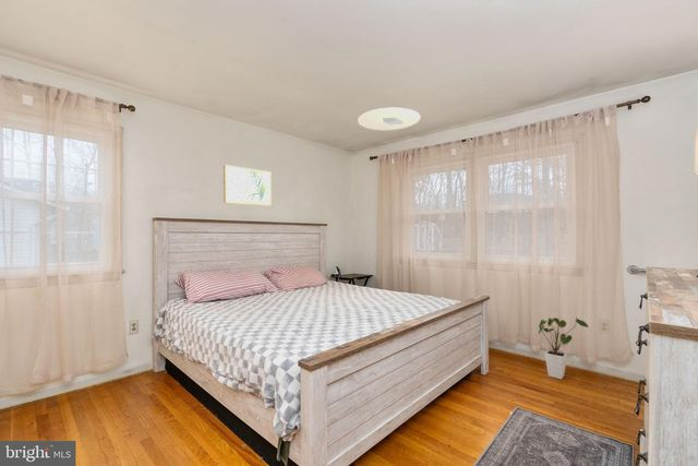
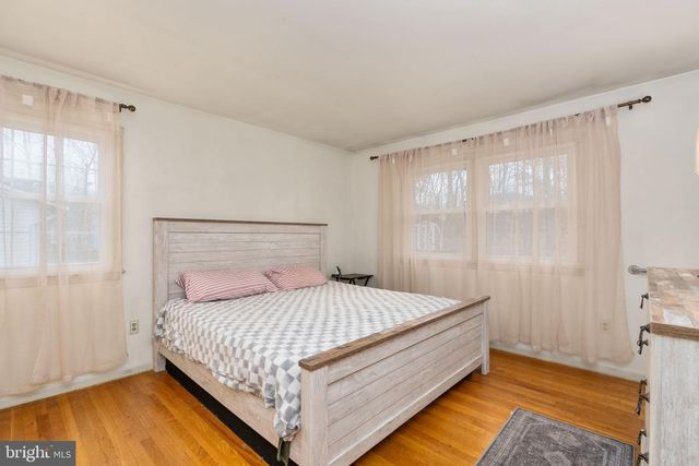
- wall art (249, 186)
- ceiling light (388, 117)
- house plant (559, 346)
